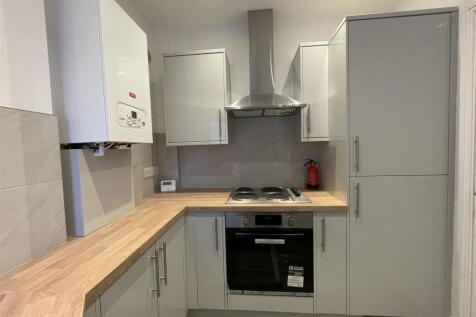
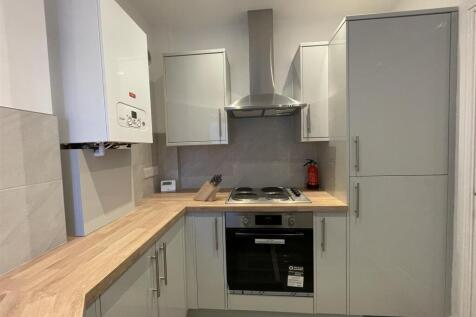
+ knife block (208, 186)
